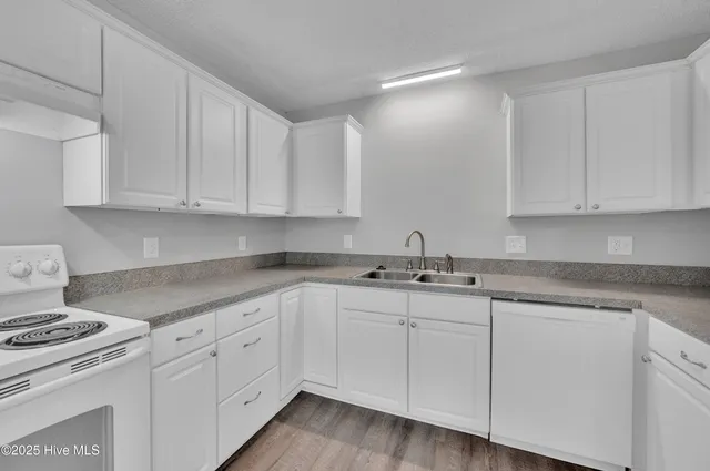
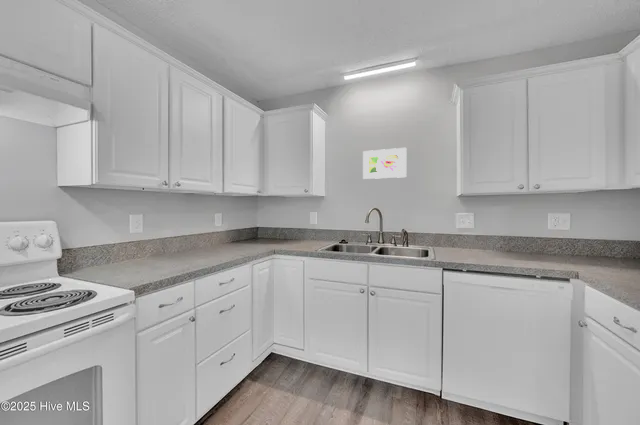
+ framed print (384, 163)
